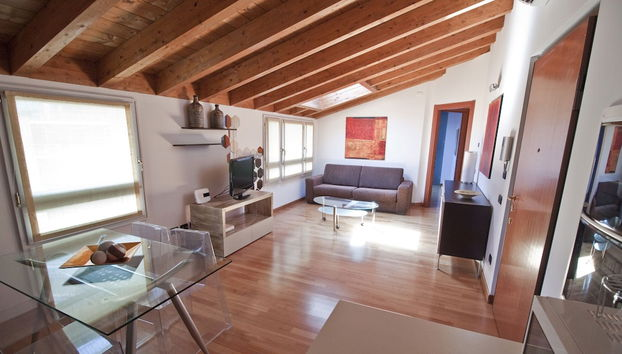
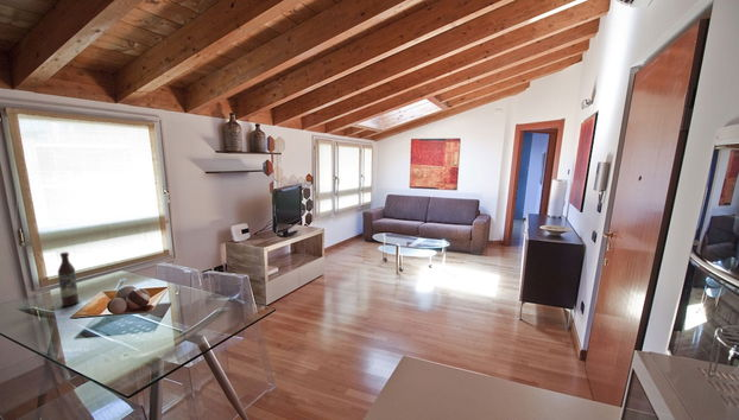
+ wine bottle (67, 278)
